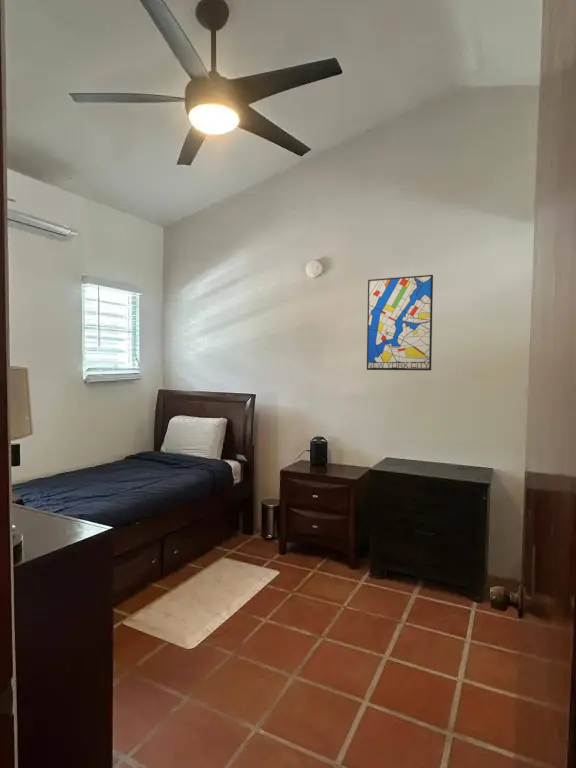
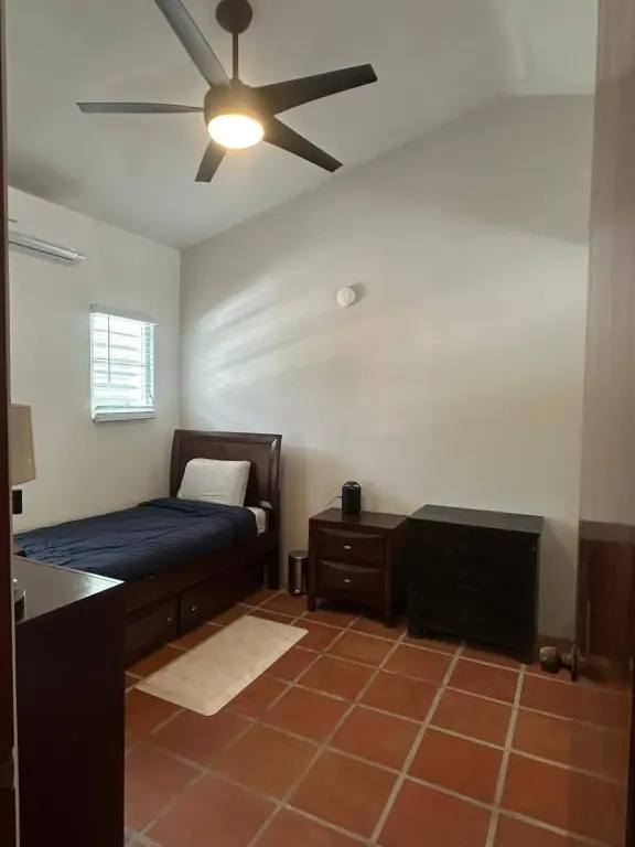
- wall art (398, 323)
